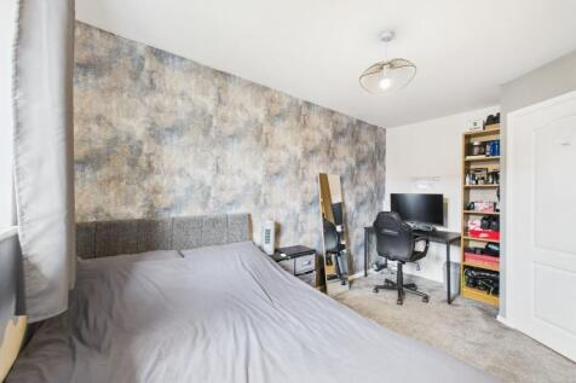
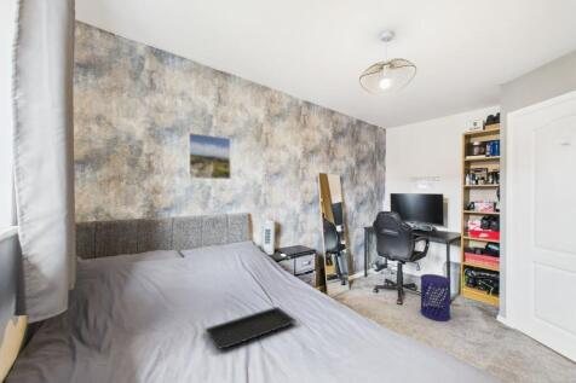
+ serving tray (252, 326)
+ waste bin (434, 296)
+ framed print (209, 157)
